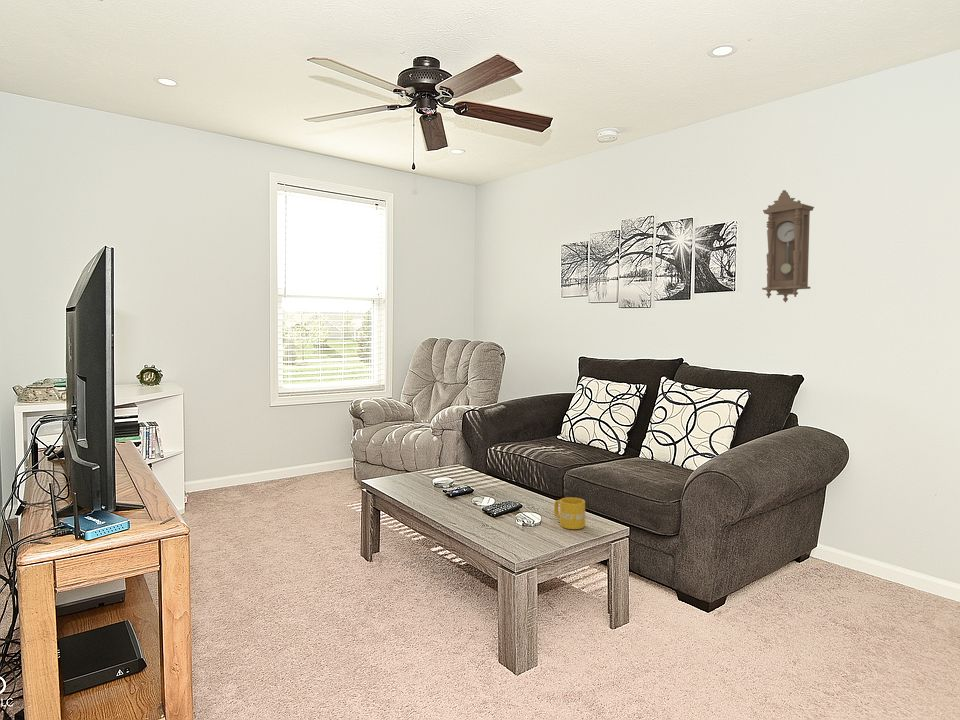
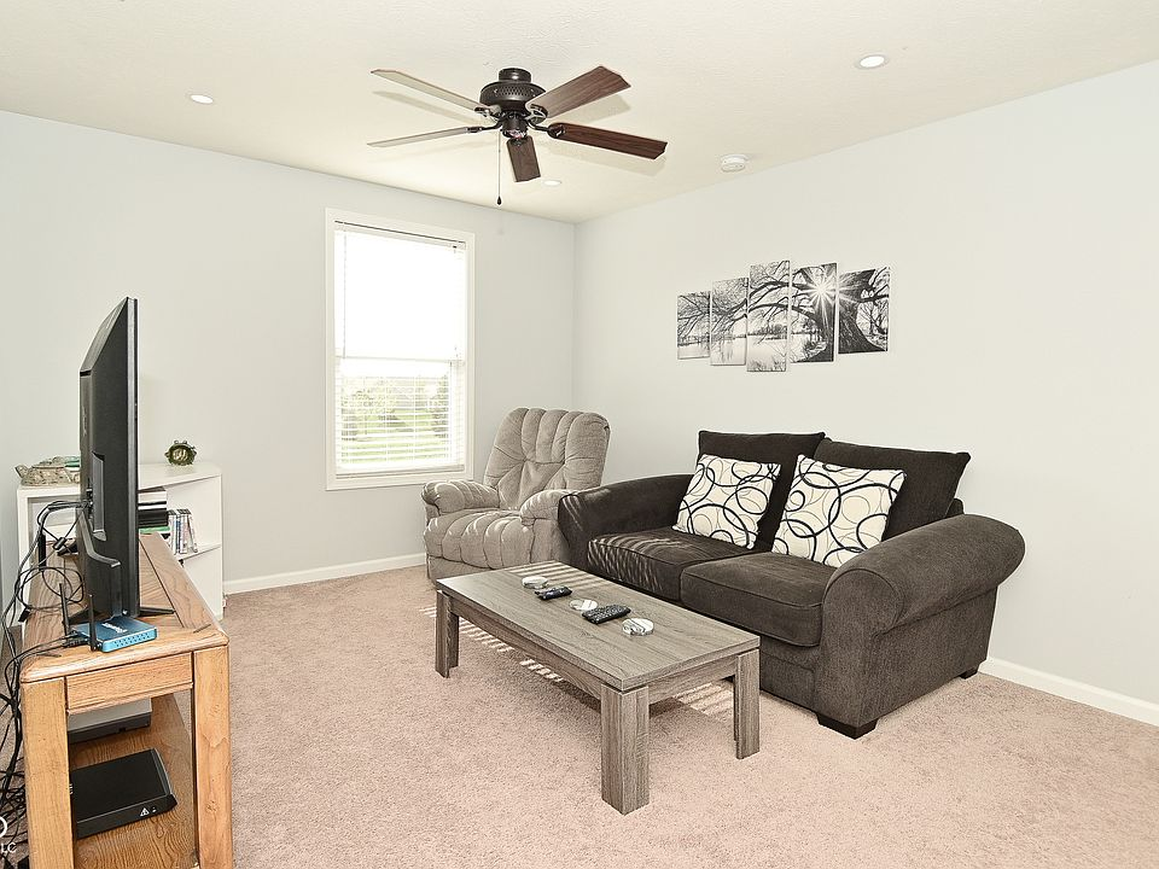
- pendulum clock (787, 247)
- mug (568, 511)
